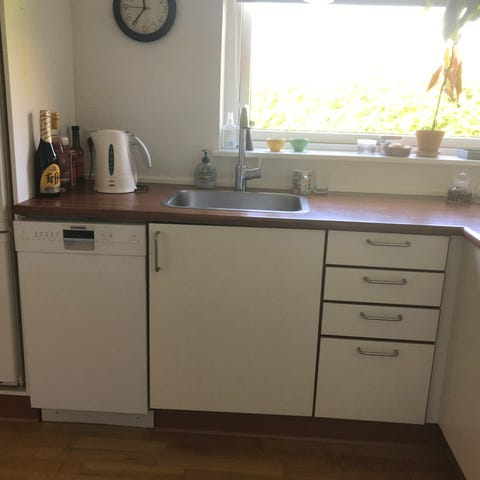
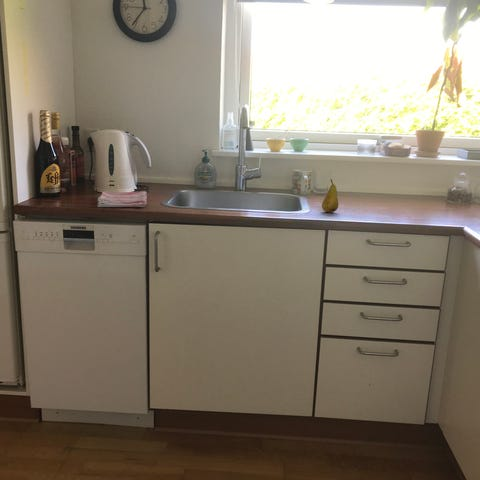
+ fruit (330, 195)
+ dish towel (123, 197)
